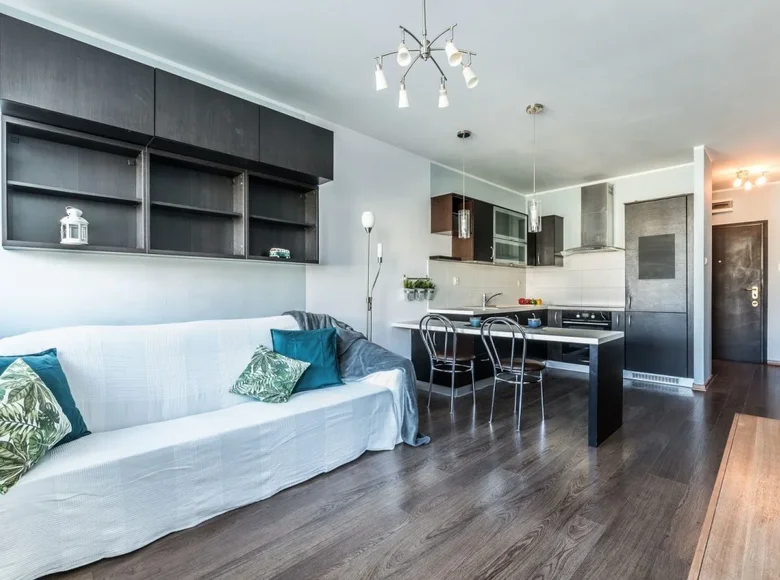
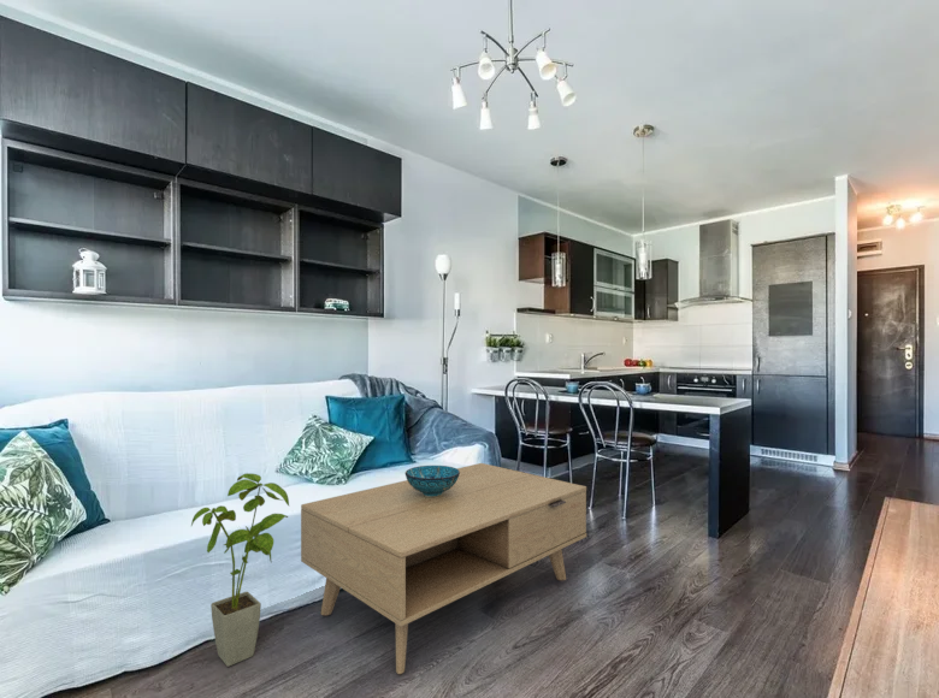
+ coffee table (454, 545)
+ house plant (247, 562)
+ decorative bowl (432, 481)
